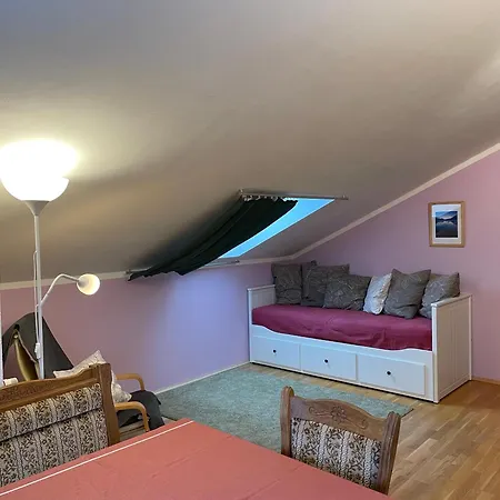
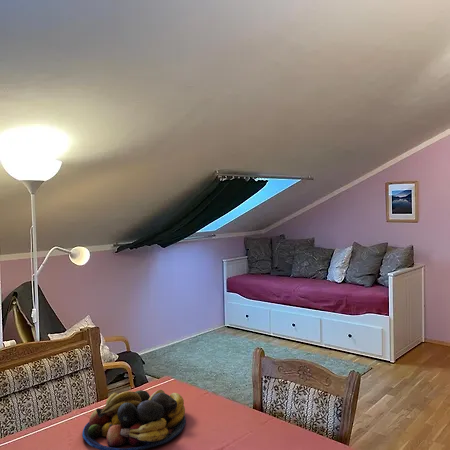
+ fruit bowl (134, 408)
